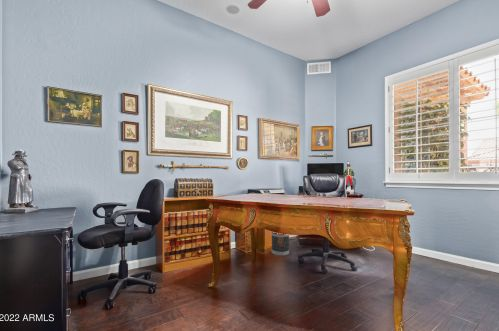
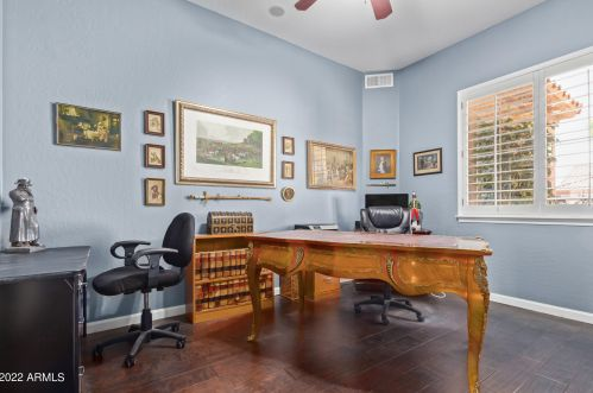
- wastebasket (280, 242)
